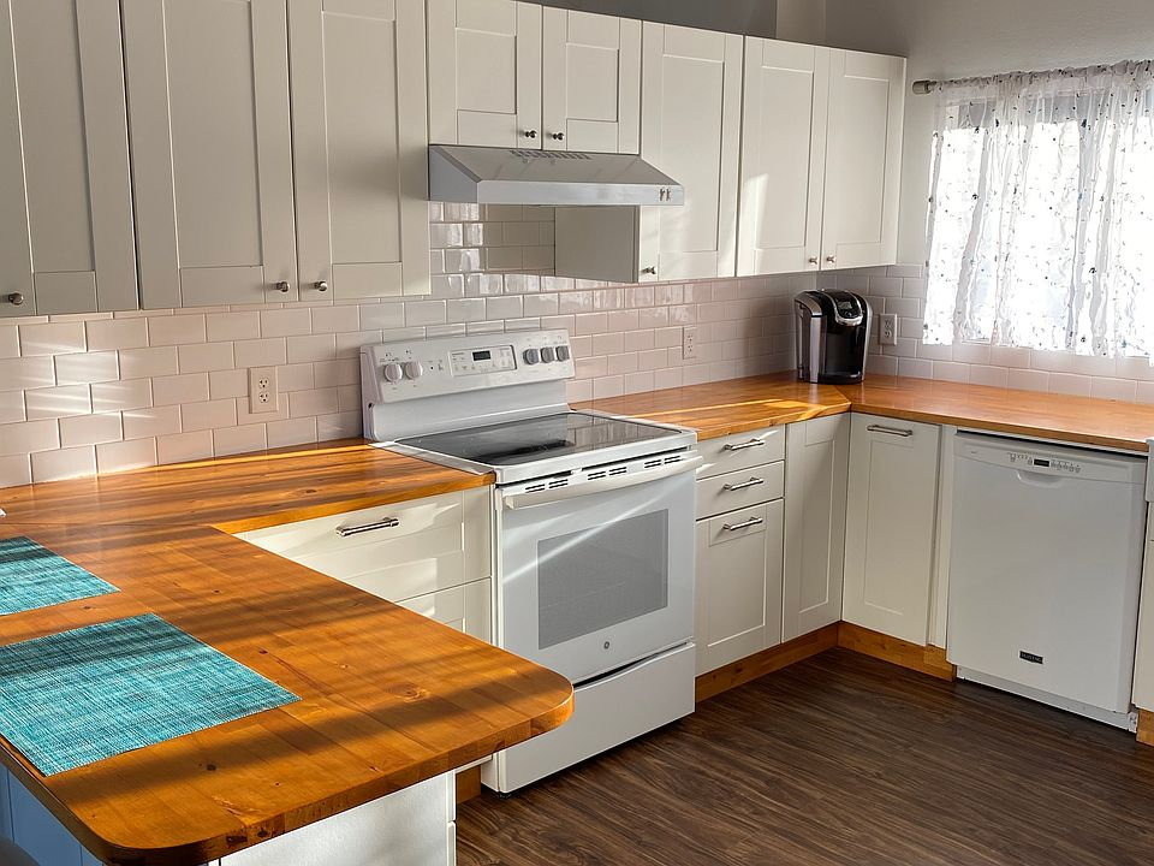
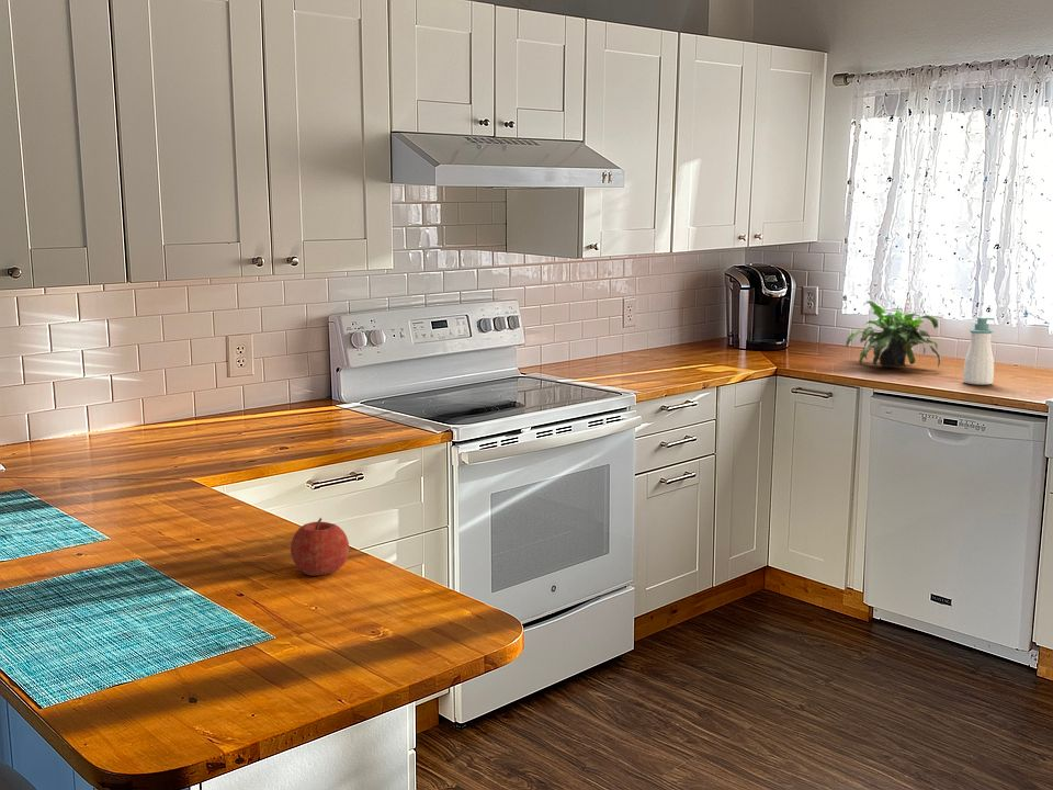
+ soap bottle (980, 350)
+ fruit (319, 544)
+ potted plant (890, 334)
